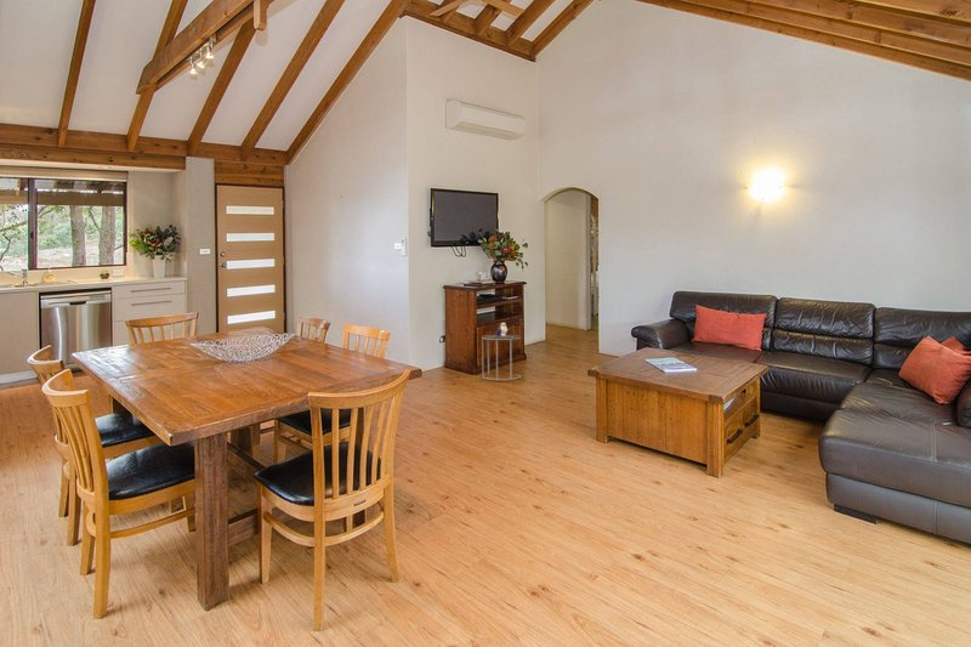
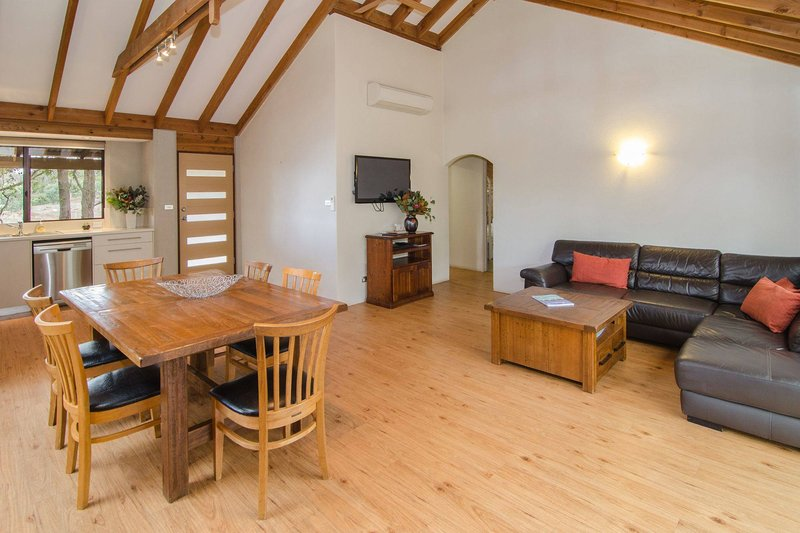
- side table (496, 350)
